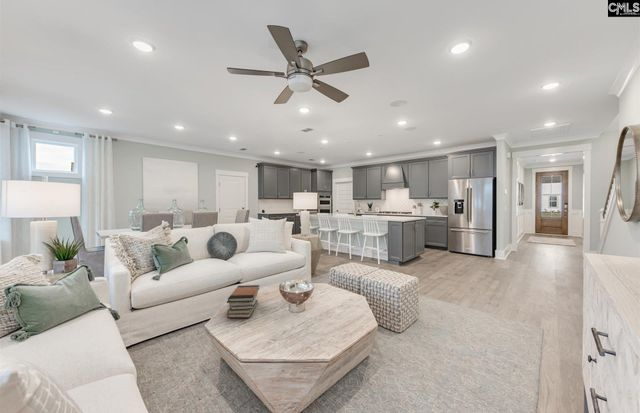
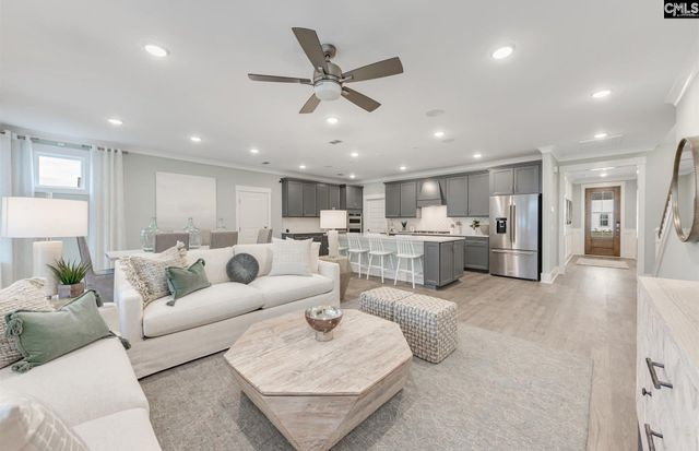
- book stack (244, 300)
